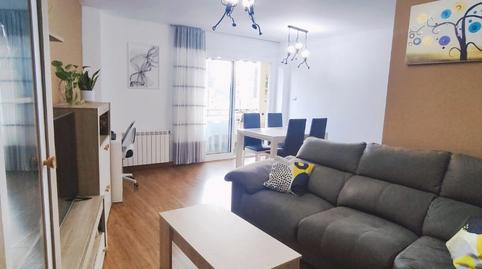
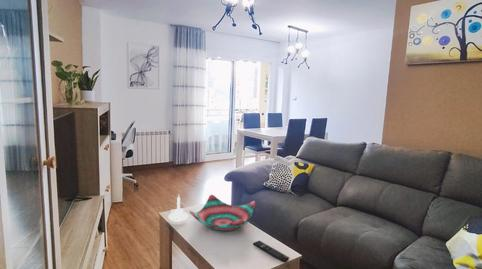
+ remote control (270, 251)
+ candle holder (178, 206)
+ decorative bowl (223, 215)
